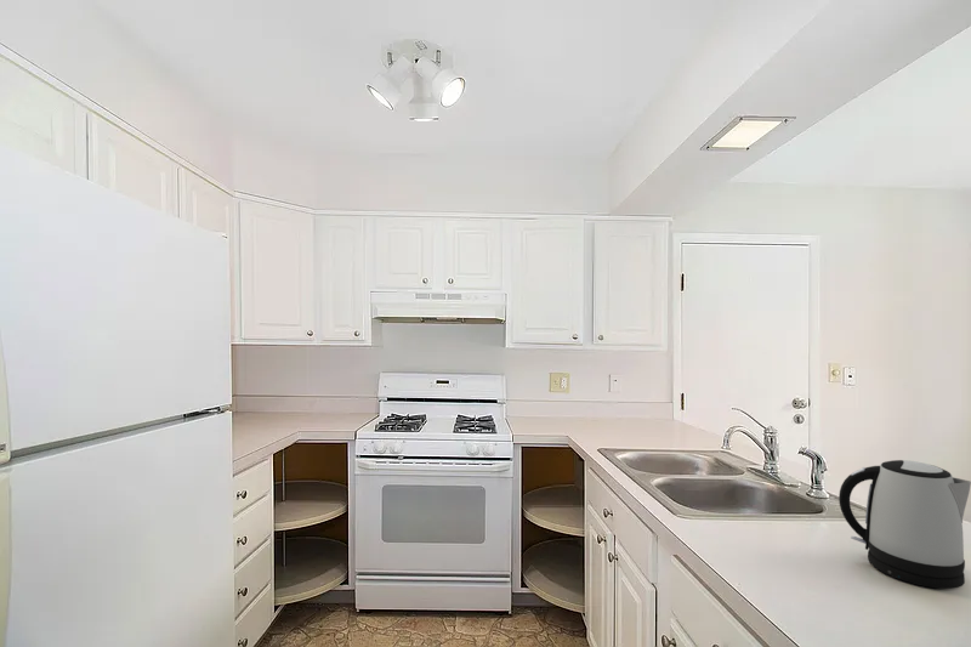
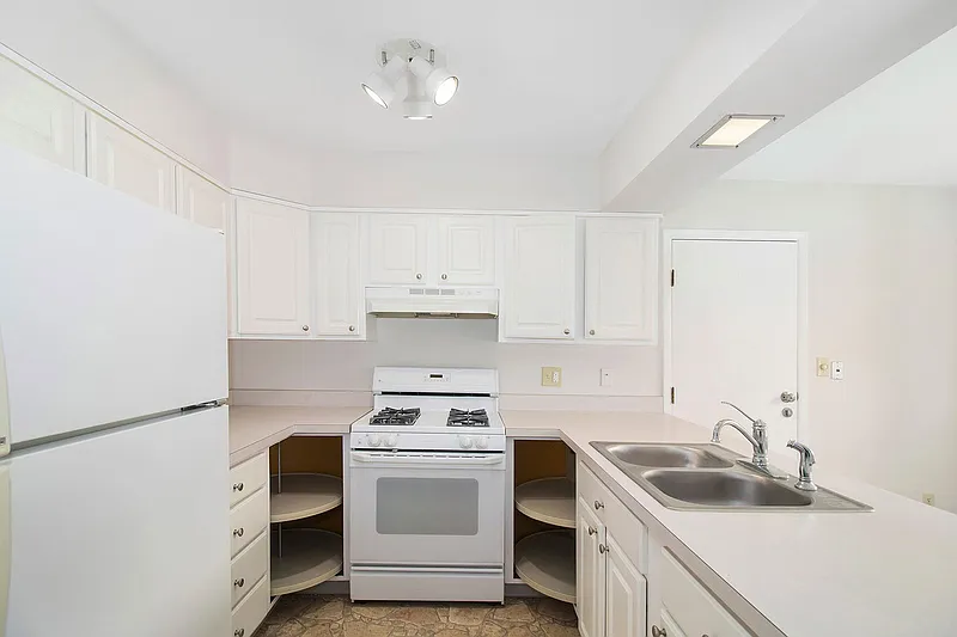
- kettle (899, 513)
